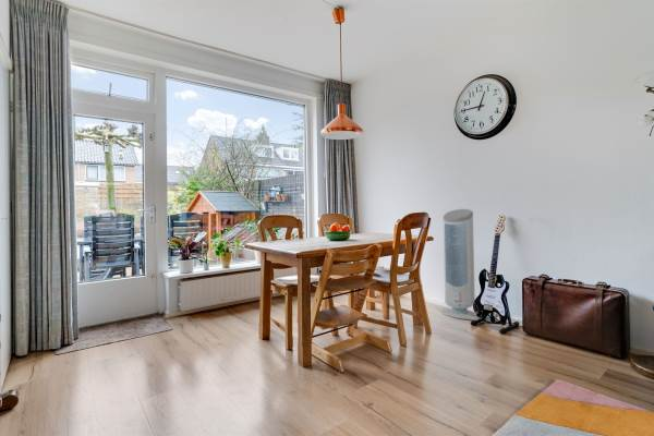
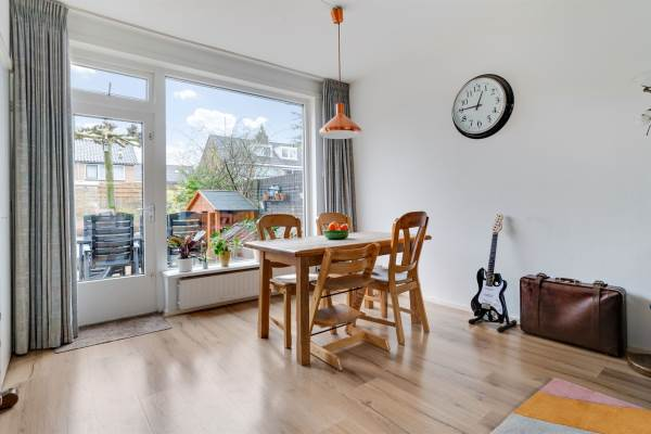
- air purifier (459, 262)
